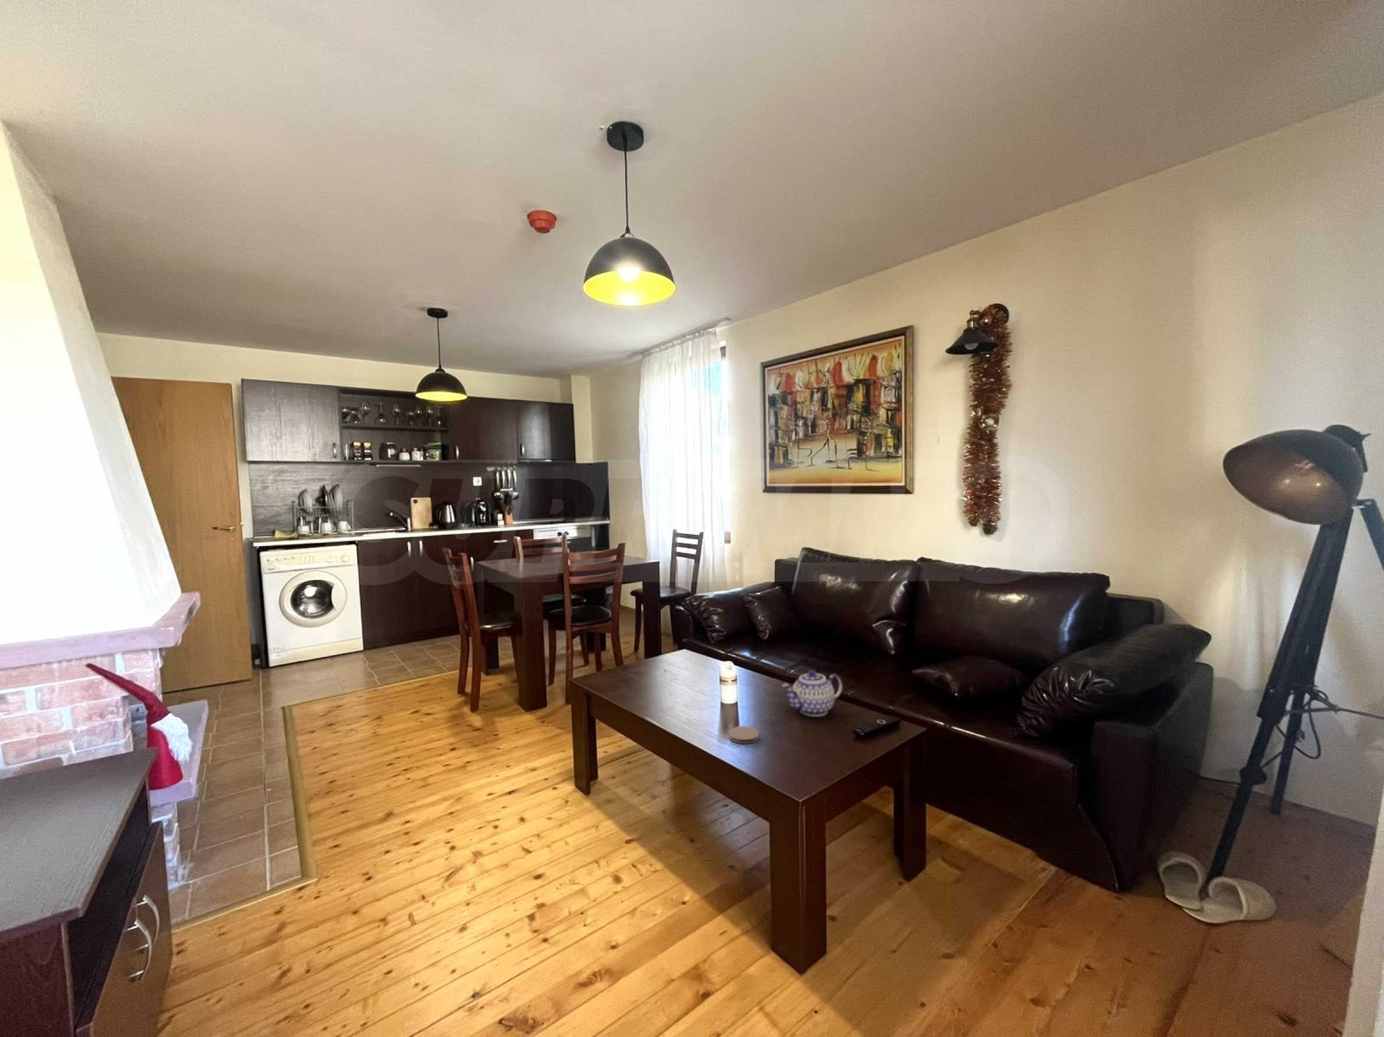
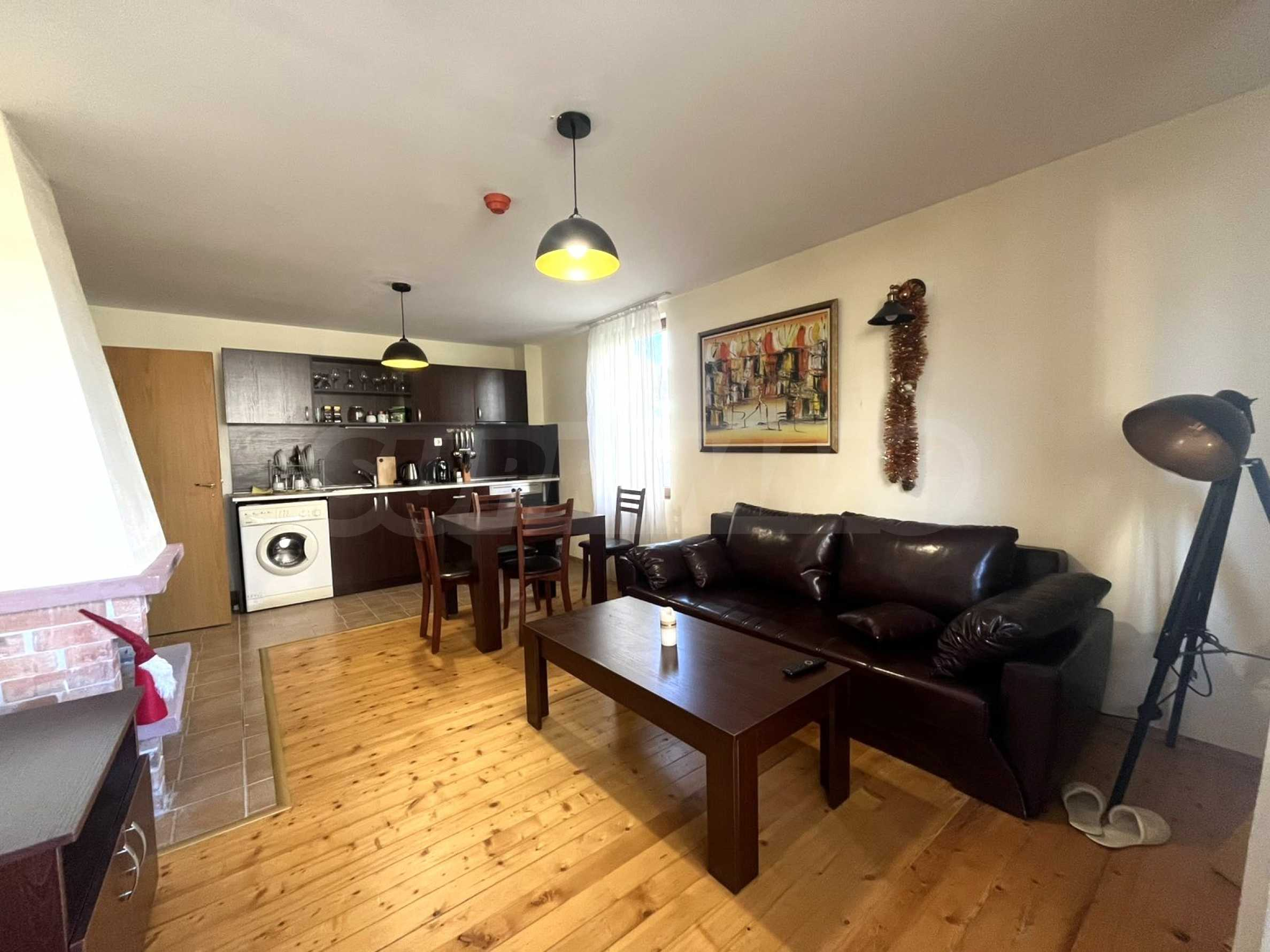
- coaster (743, 734)
- teapot (813, 690)
